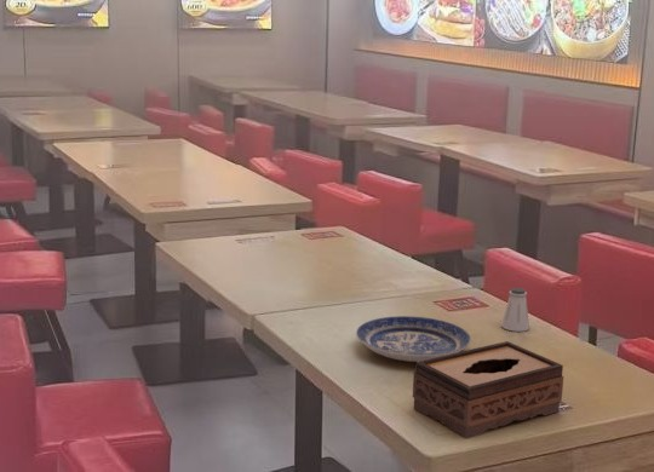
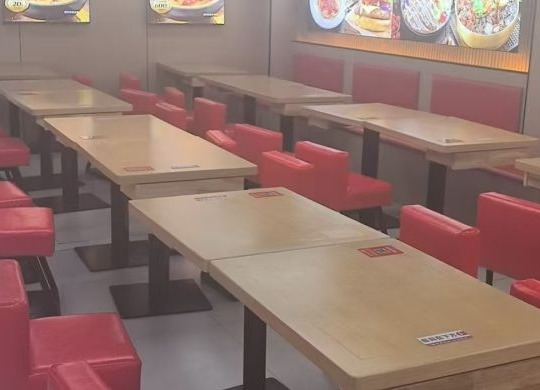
- saltshaker (516, 307)
- plate (412, 341)
- tissue box (487, 386)
